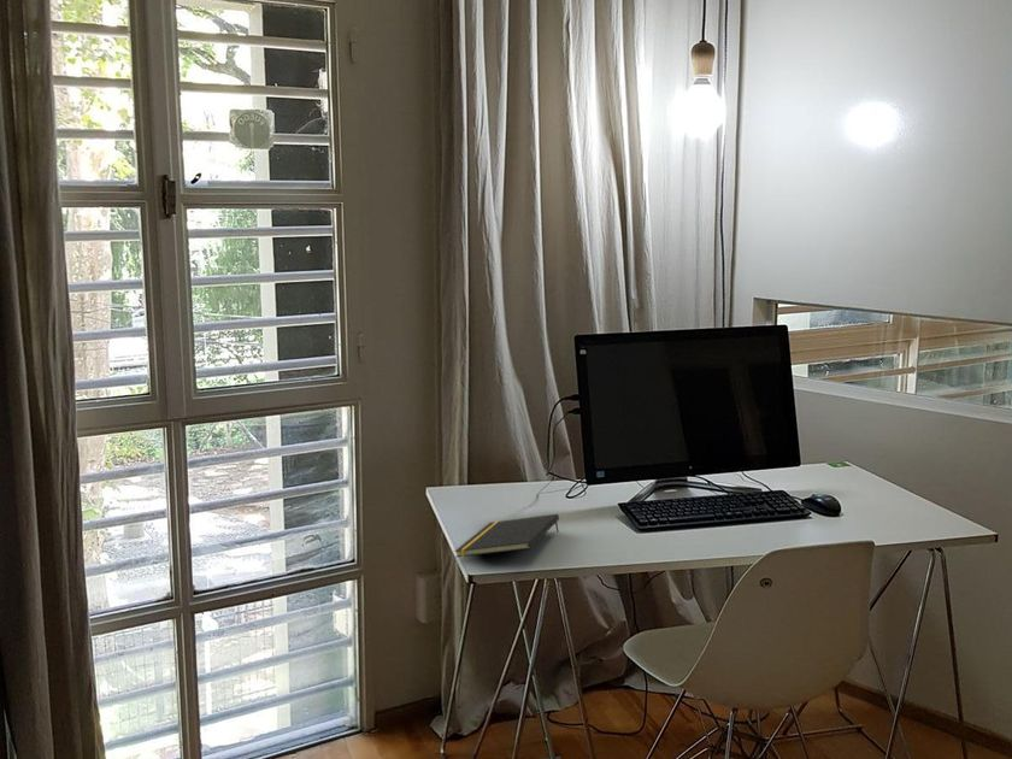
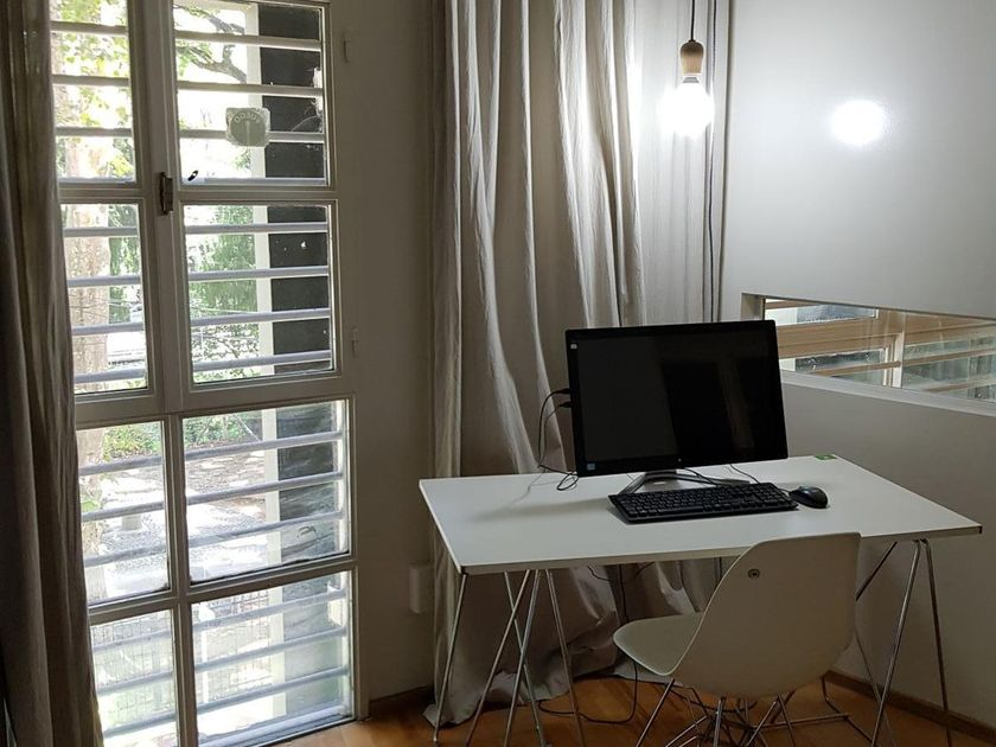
- notepad (508, 534)
